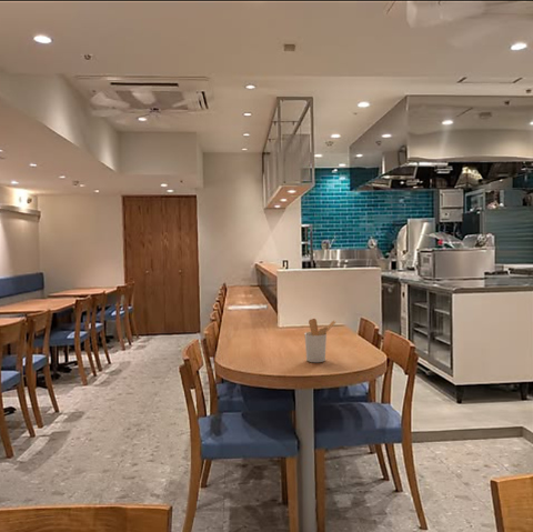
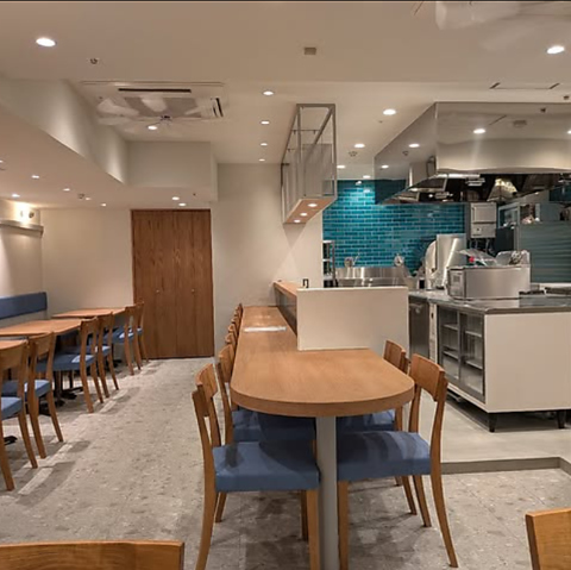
- utensil holder (321, 340)
